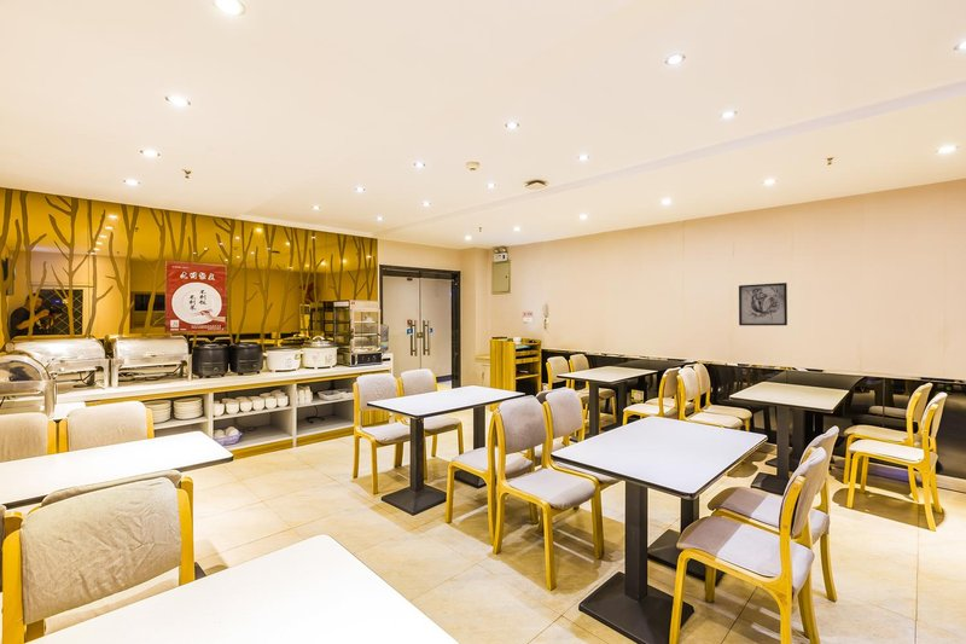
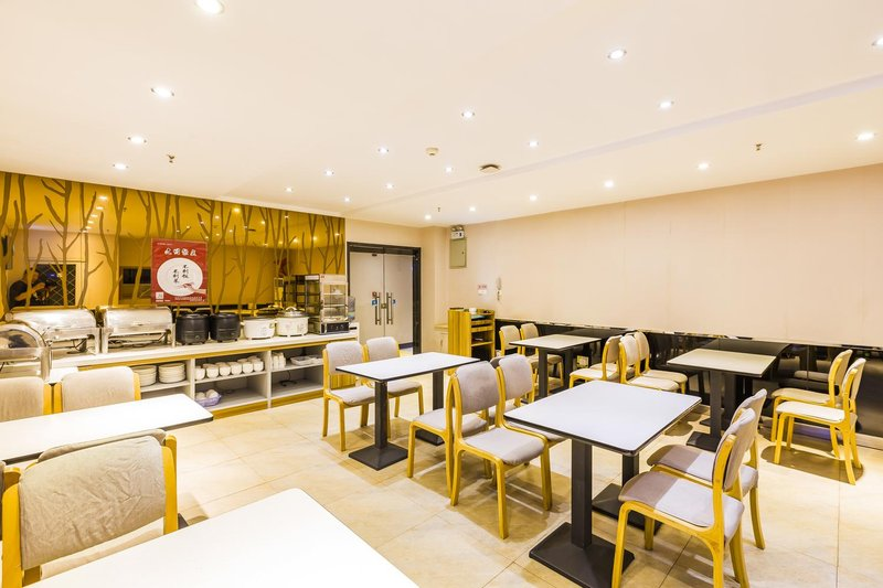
- wall art (762, 304)
